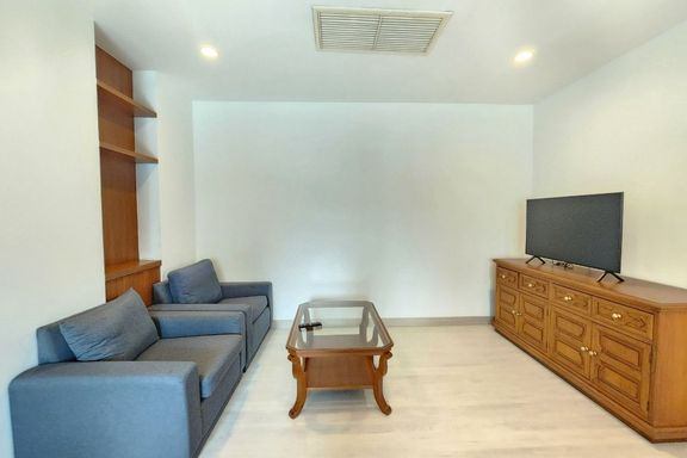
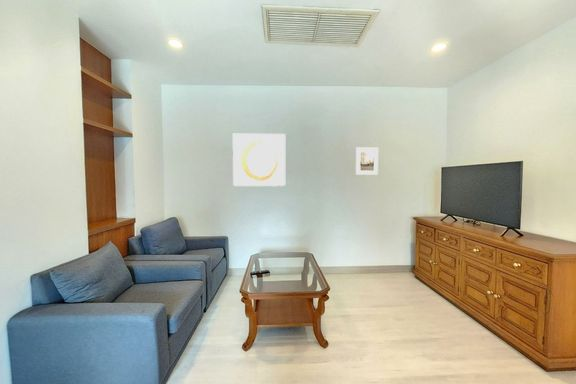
+ wall art (259, 160)
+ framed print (367, 161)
